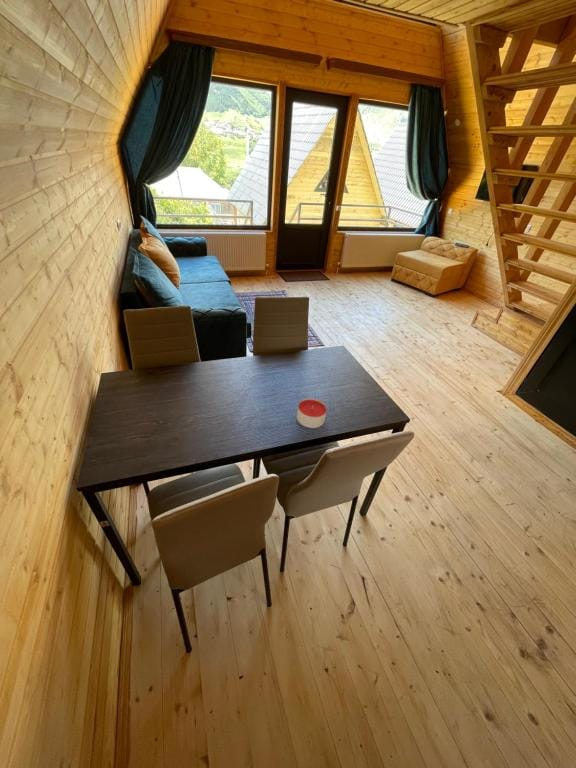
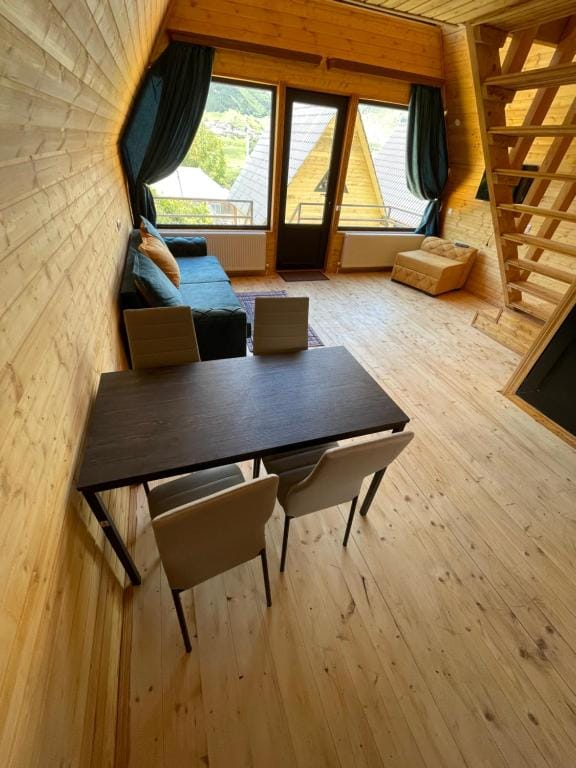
- candle (311, 412)
